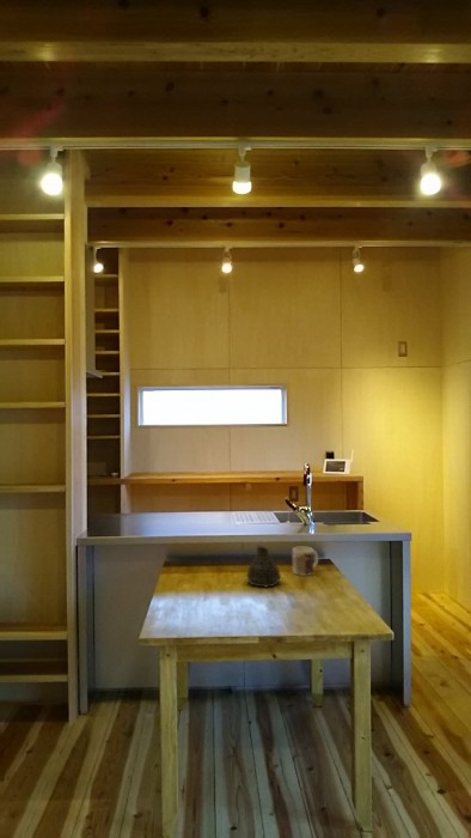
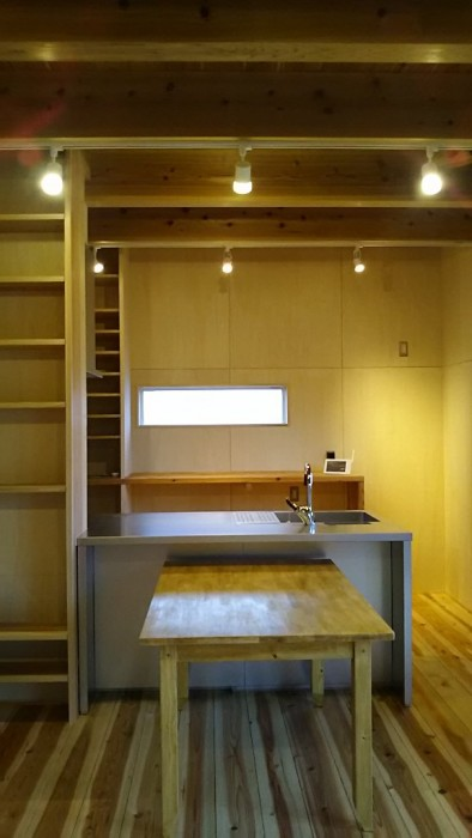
- mug (305, 560)
- teapot (264, 566)
